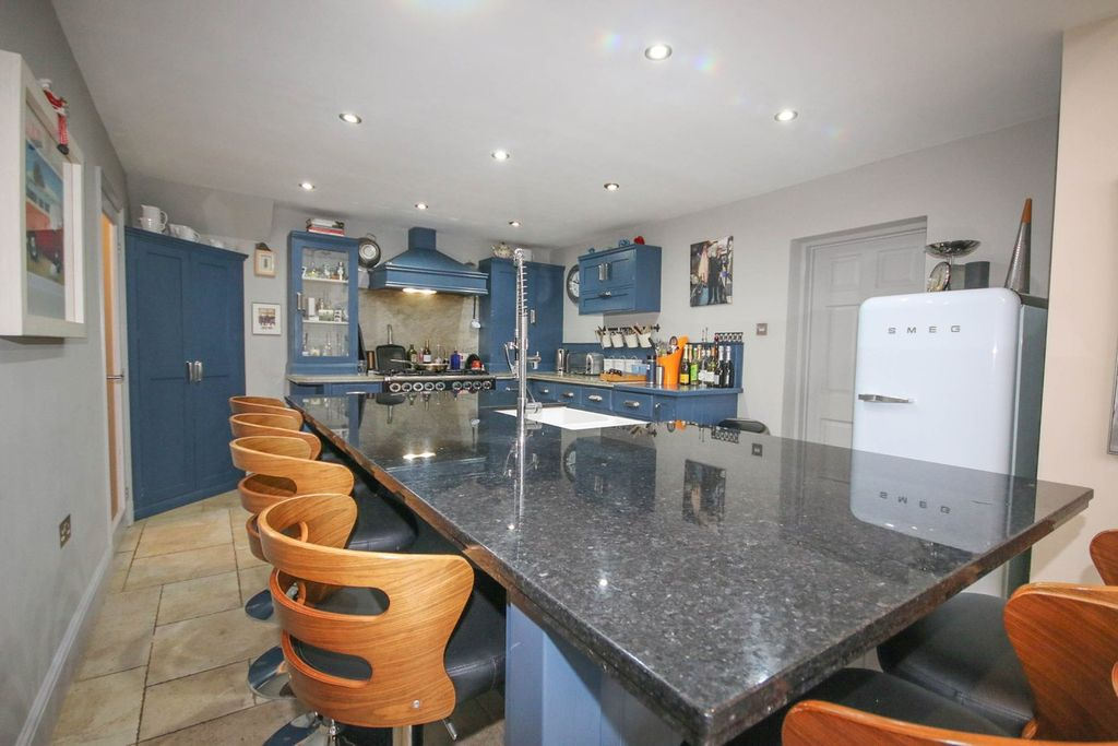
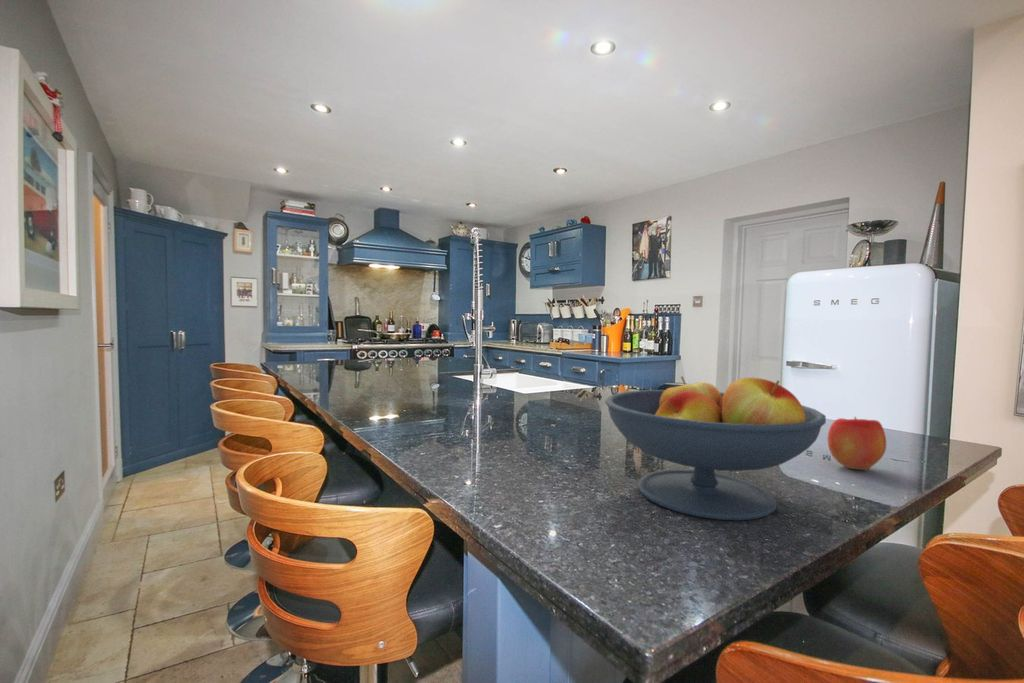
+ fruit bowl (705, 433)
+ apple (855, 442)
